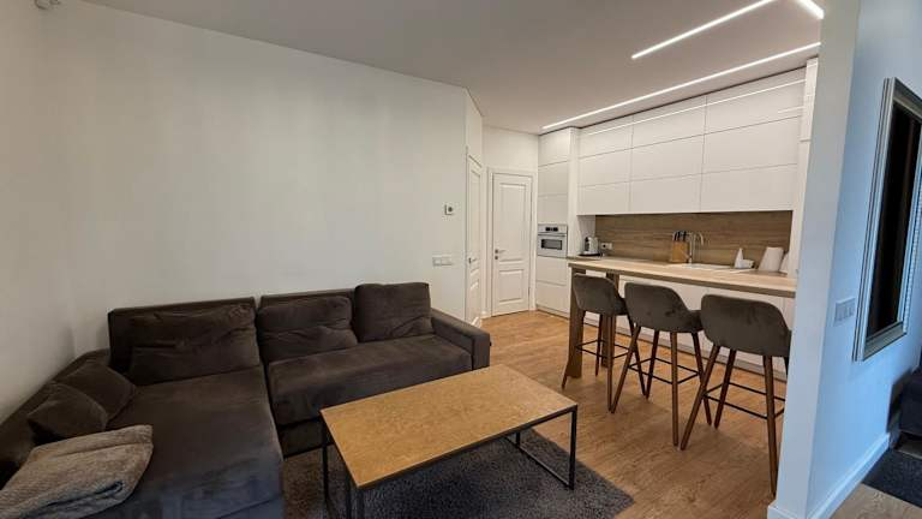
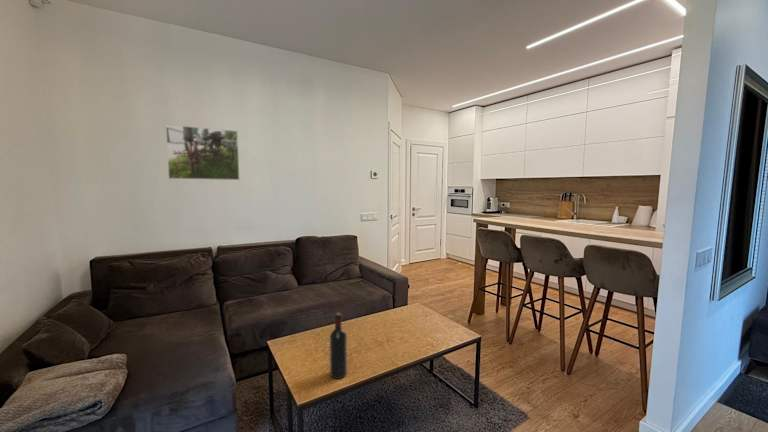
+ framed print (204, 153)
+ wine bottle (338, 344)
